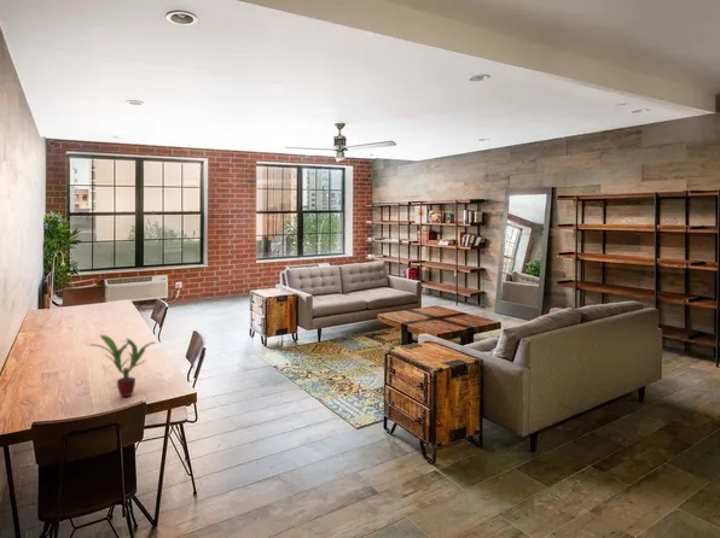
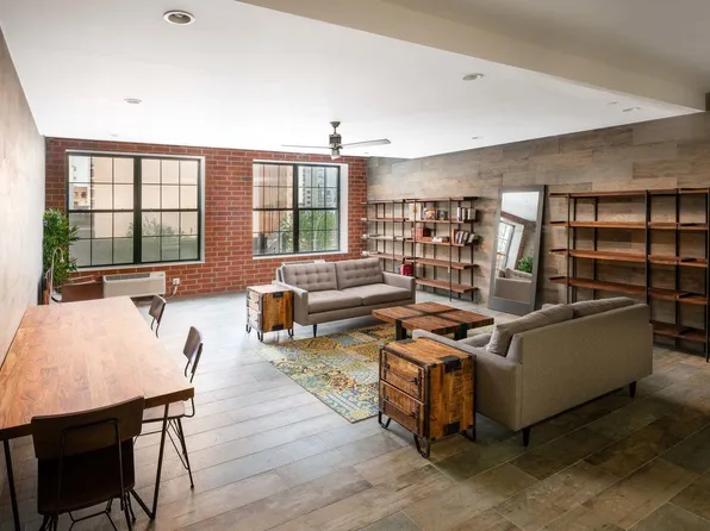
- potted plant (122, 364)
